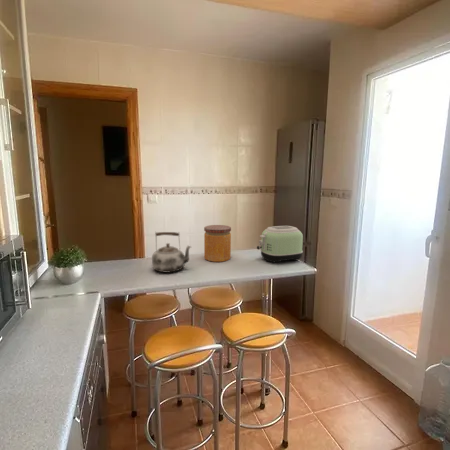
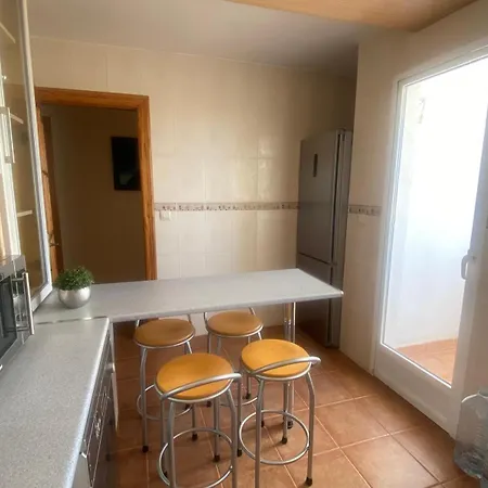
- jar (217, 242)
- kettle (172, 250)
- toaster (280, 243)
